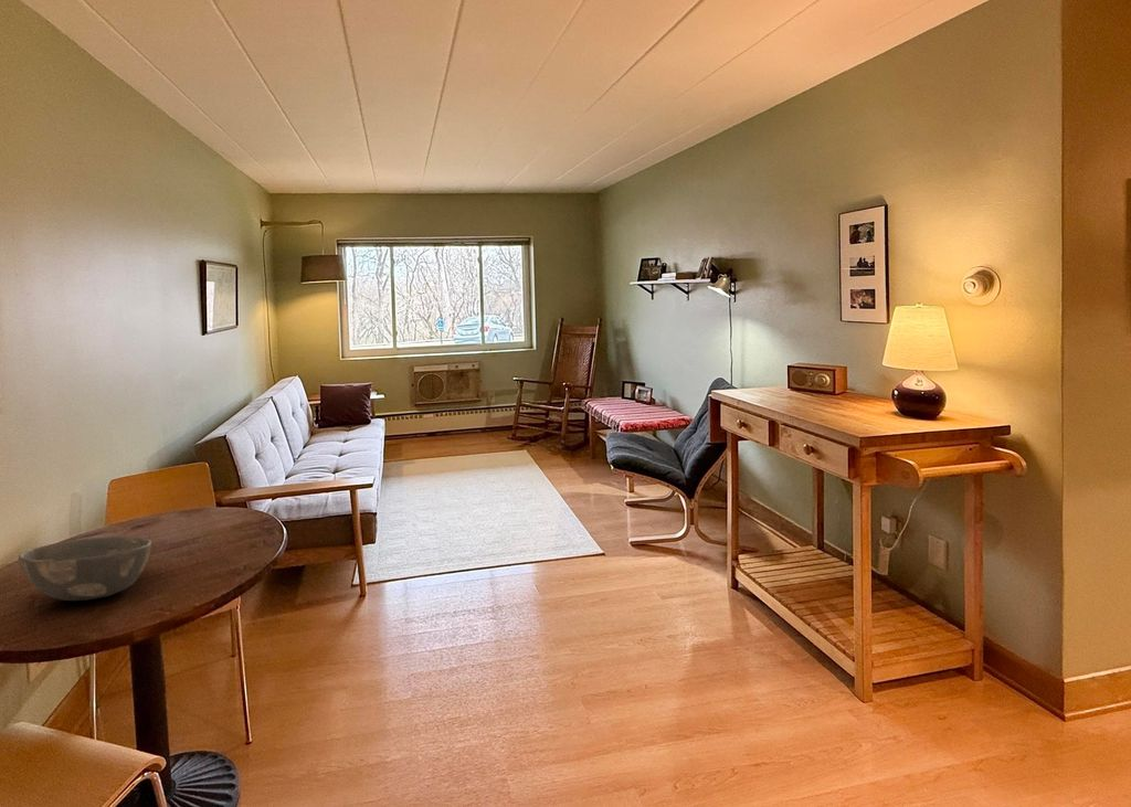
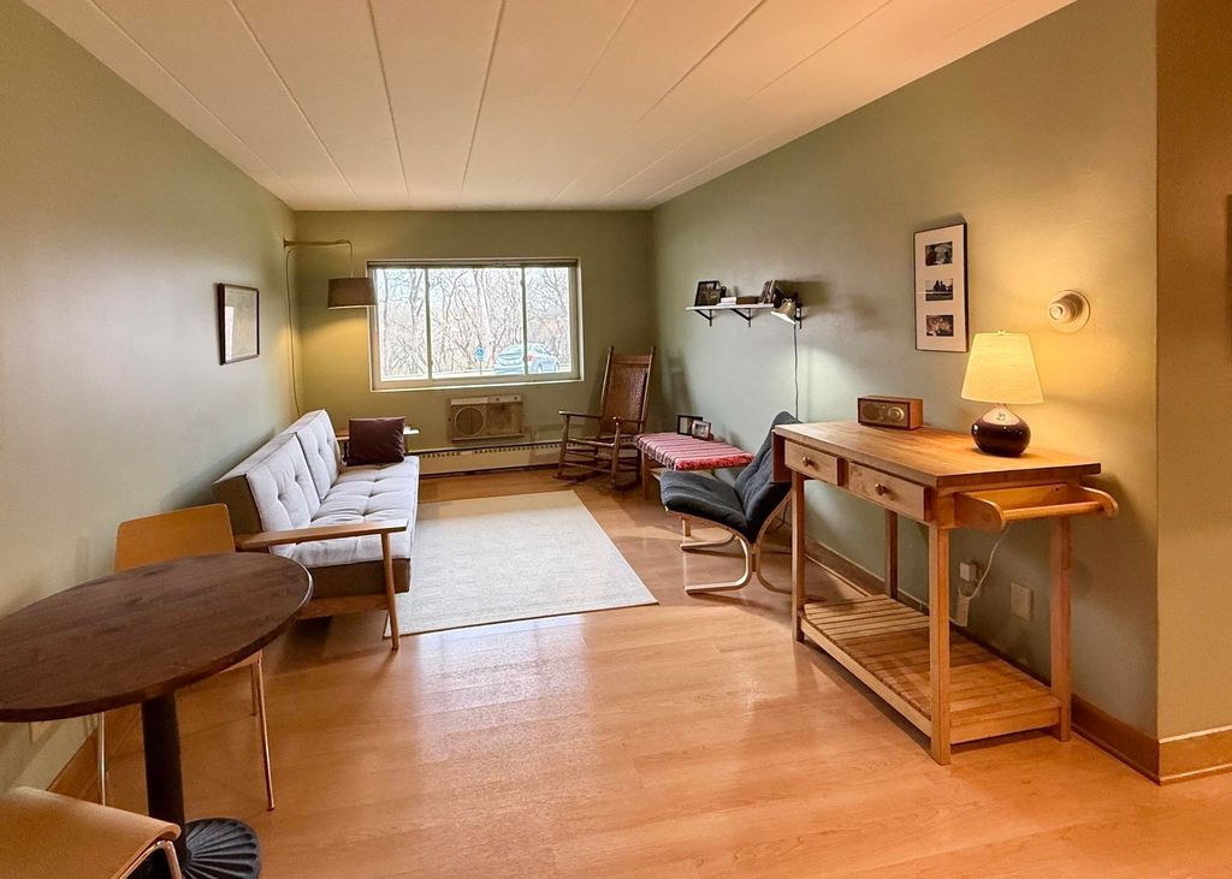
- bowl (89, 570)
